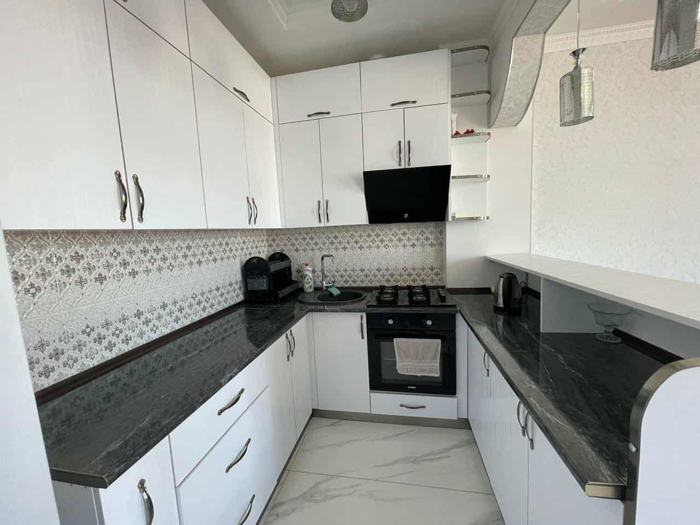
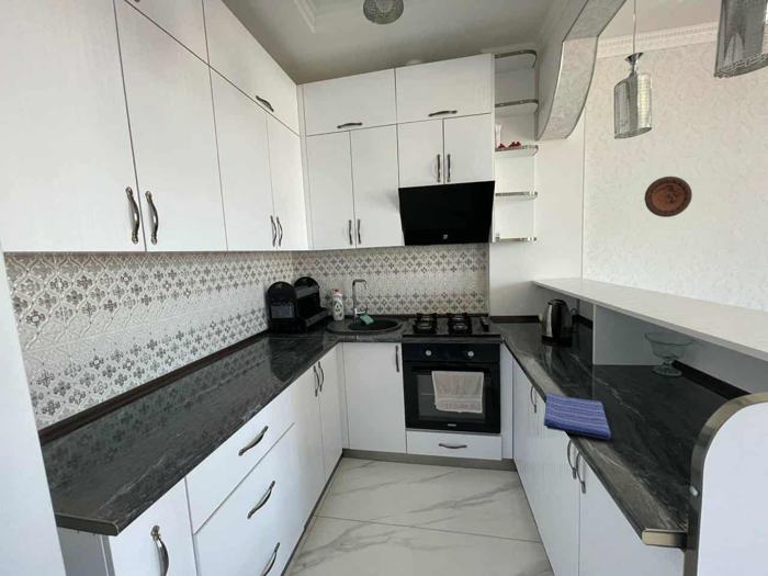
+ dish towel (574, 411)
+ decorative plate (667, 196)
